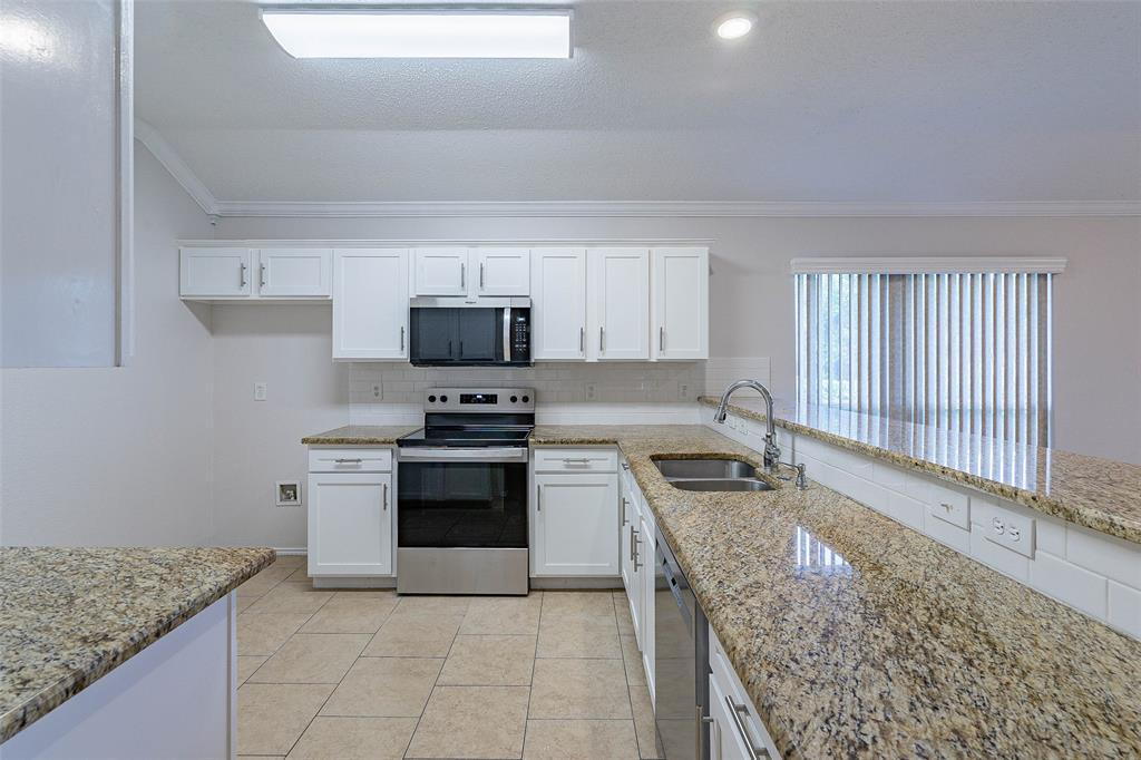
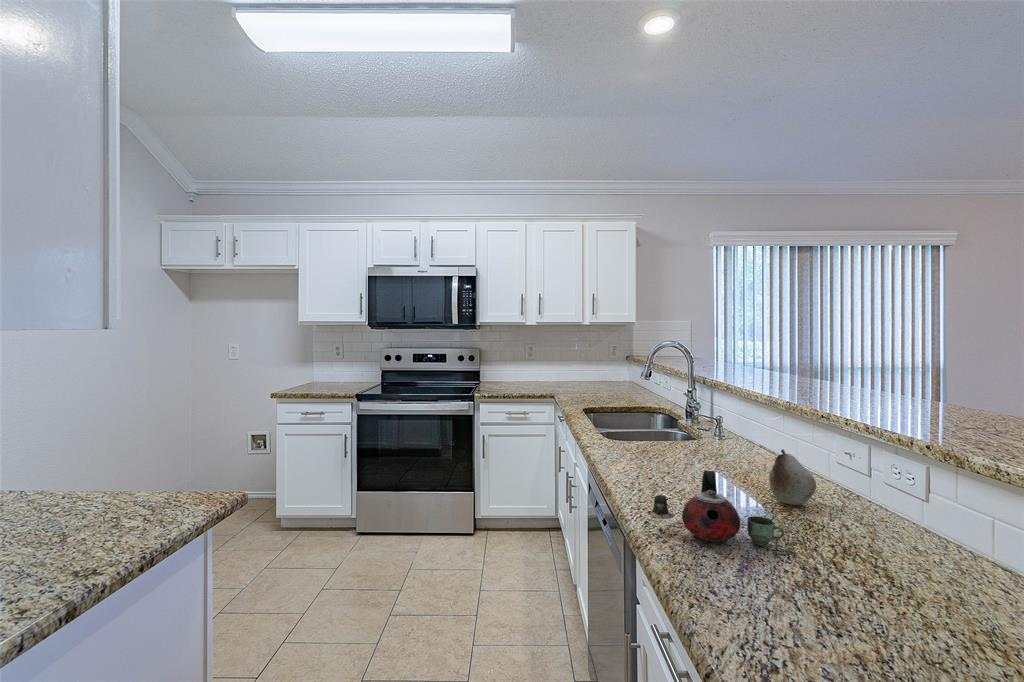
+ fruit (792, 477)
+ kettle (712, 505)
